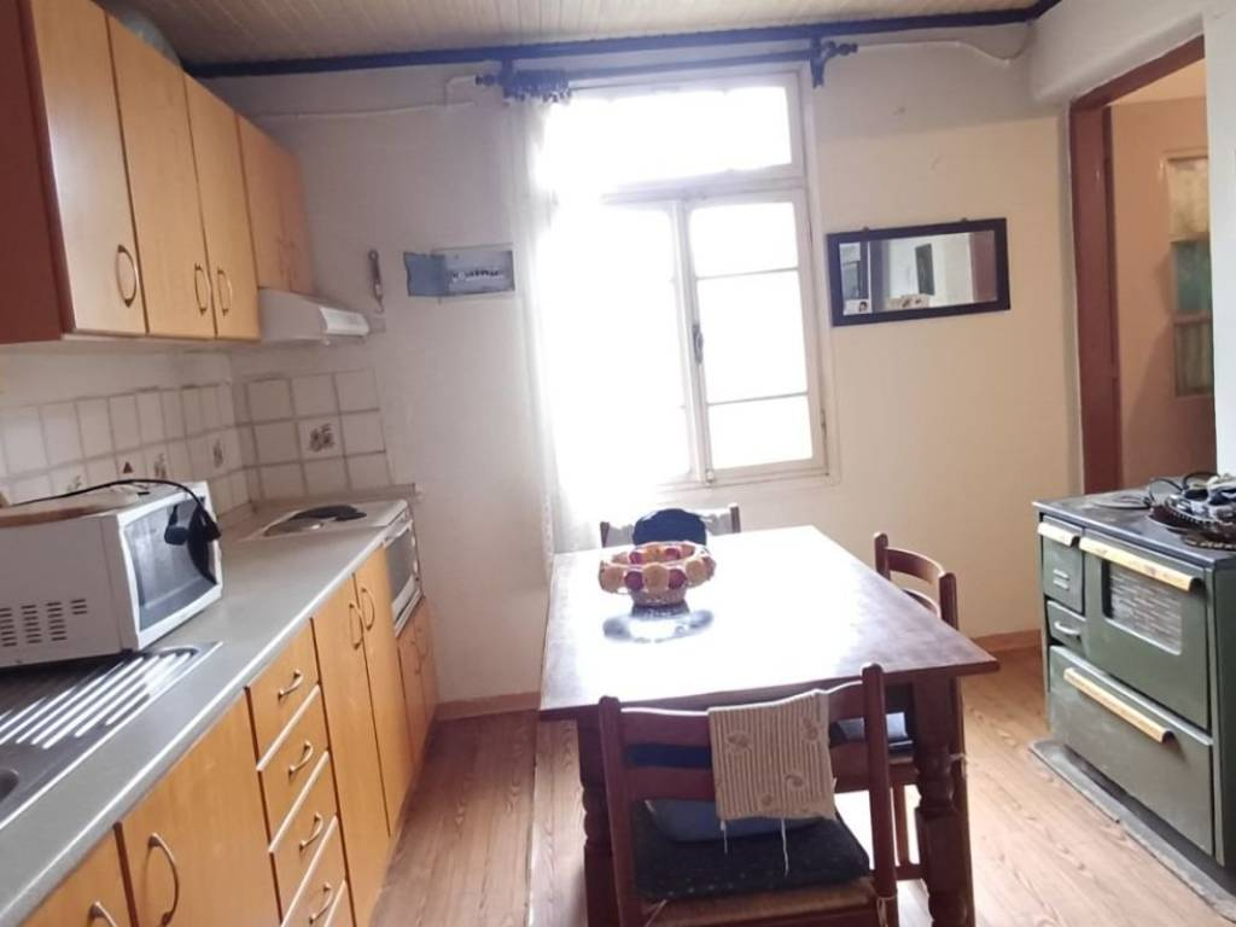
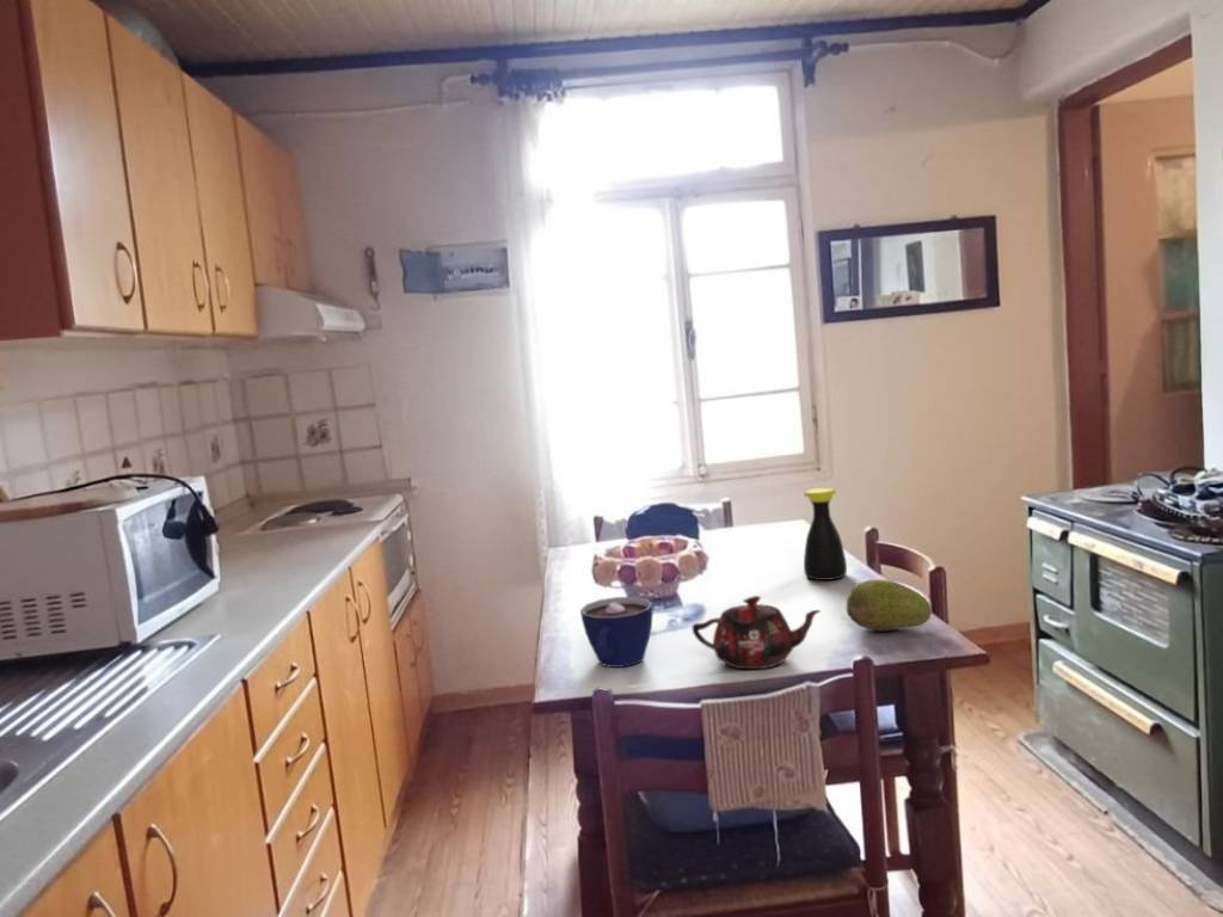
+ cup (615, 636)
+ bottle (822, 533)
+ fruit (887, 604)
+ teapot (756, 628)
